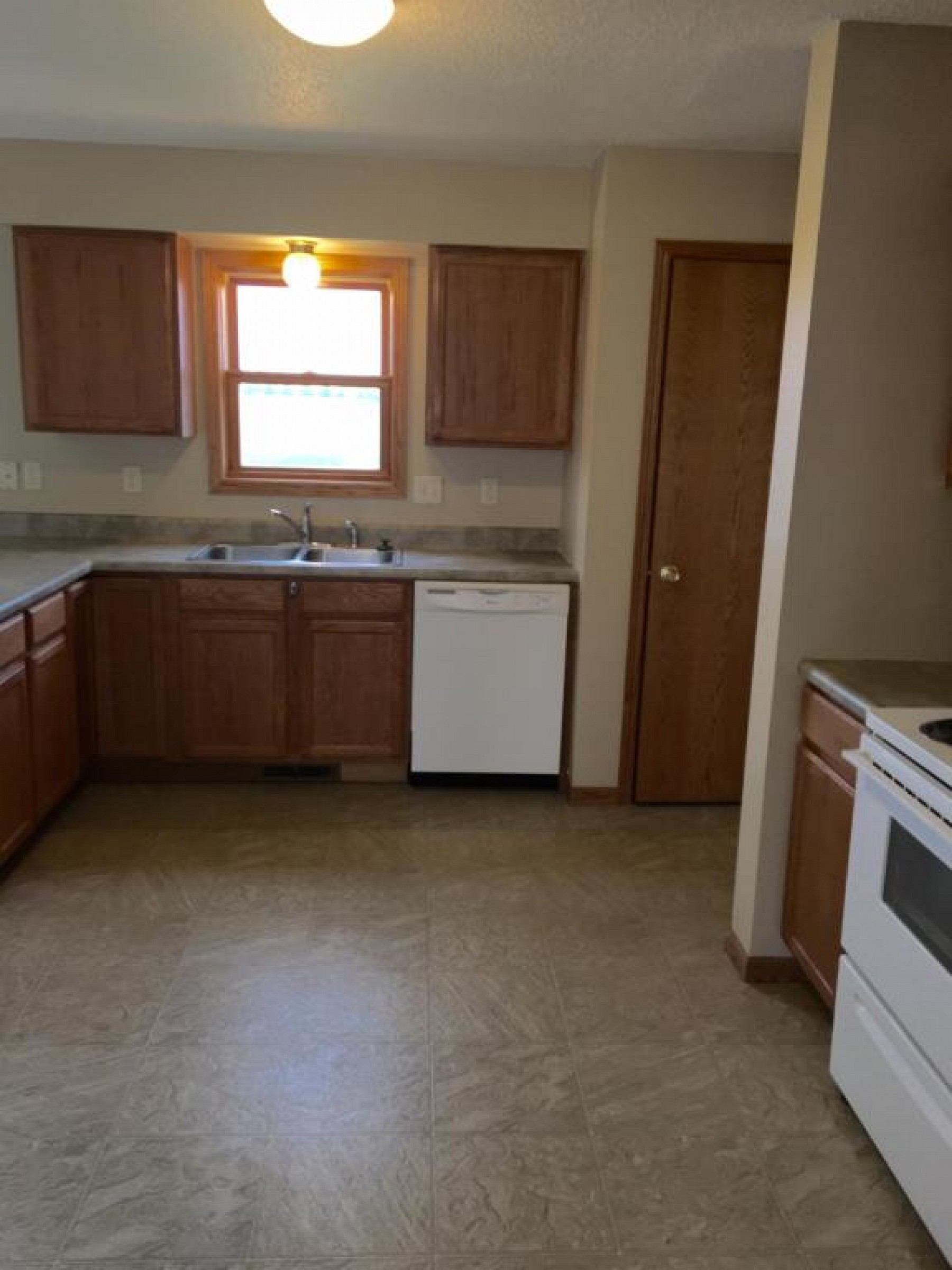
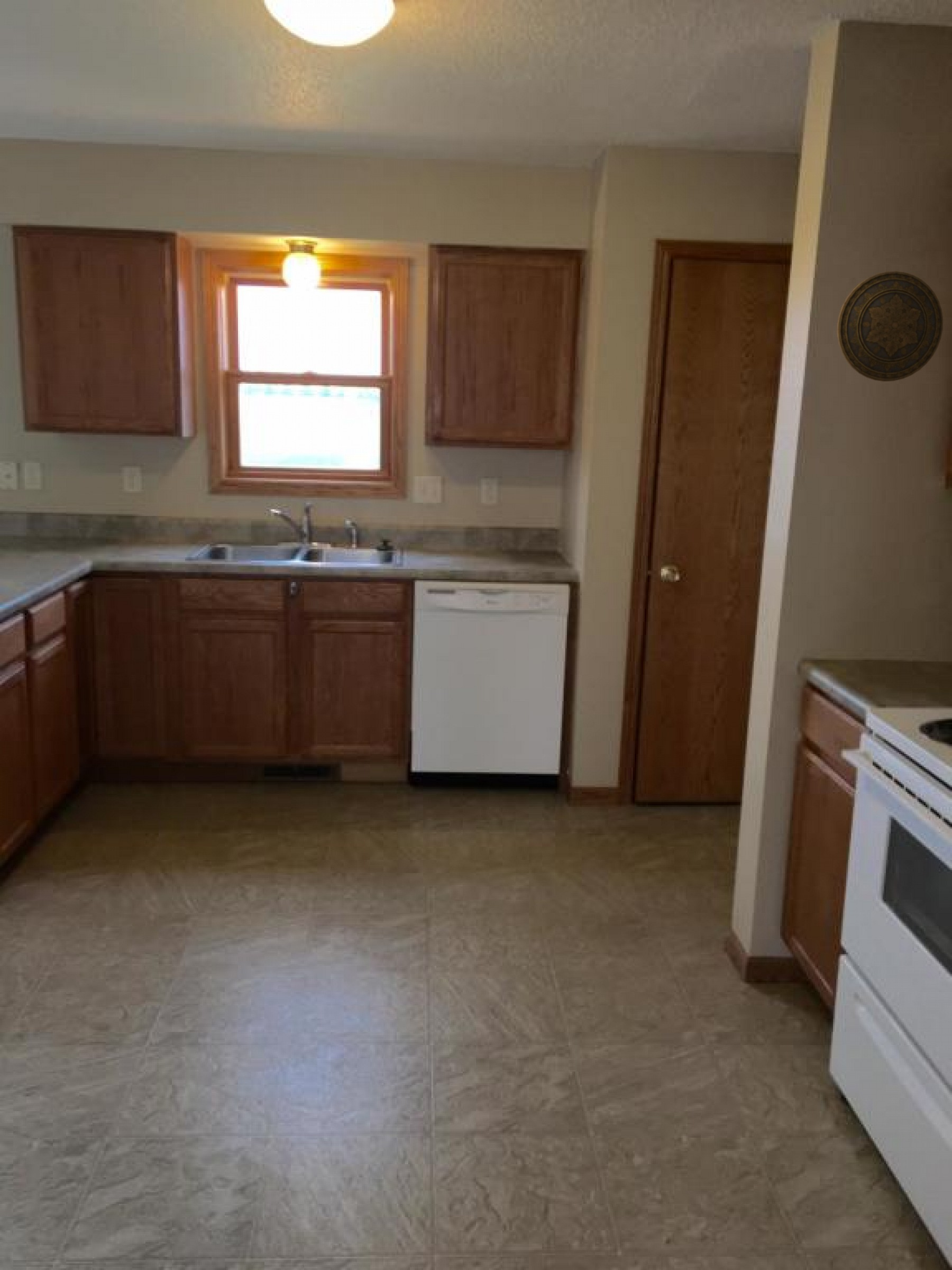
+ decorative plate (892, 326)
